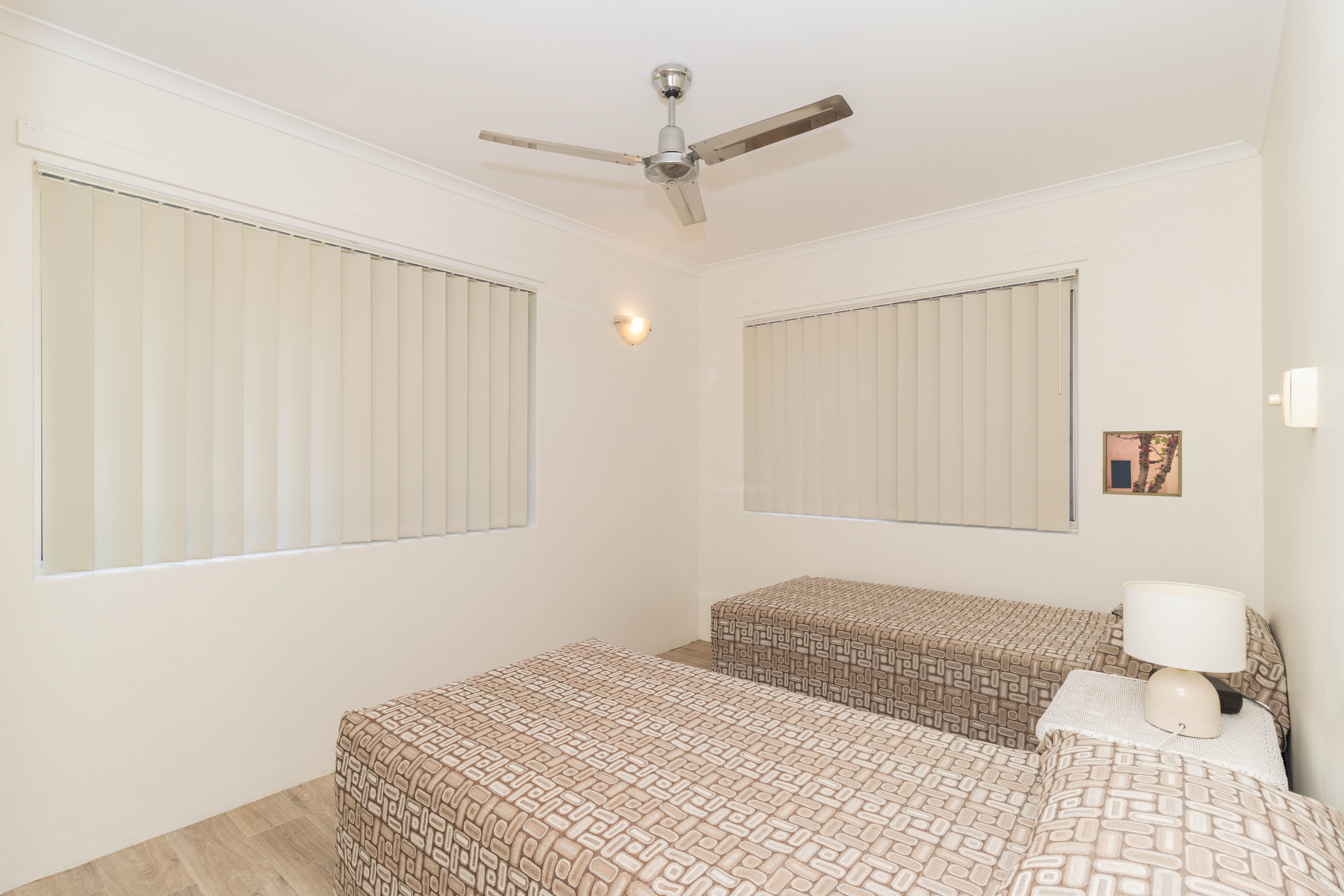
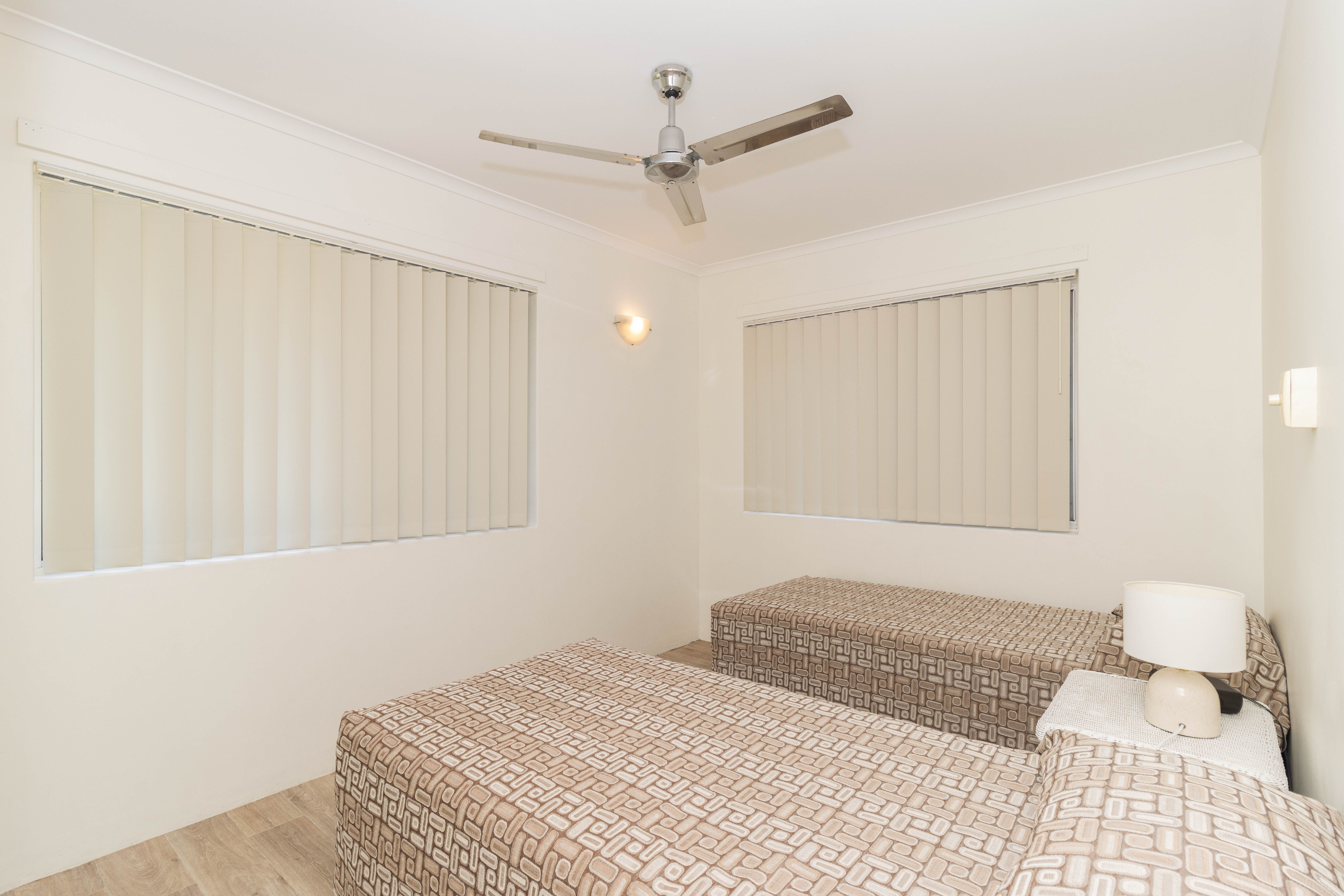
- wall art (1141, 463)
